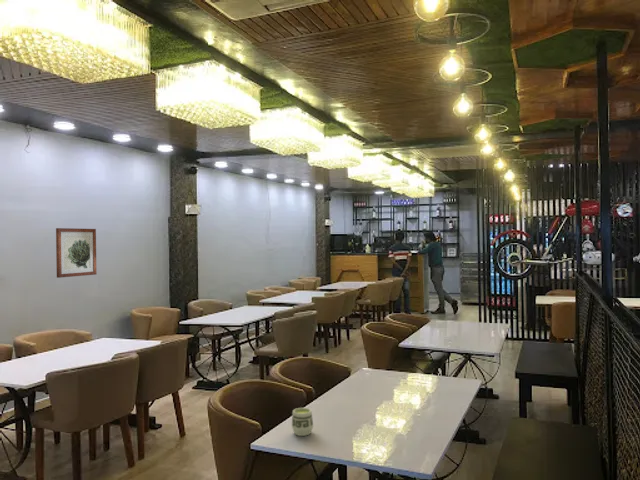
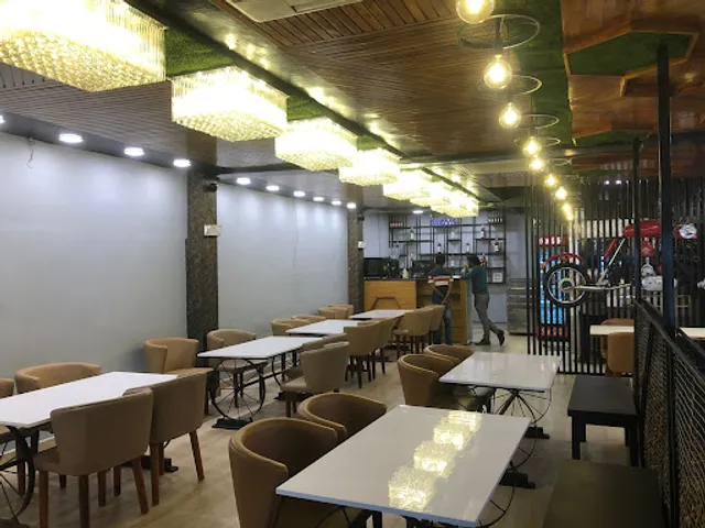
- cup (302, 421)
- wall art (77, 252)
